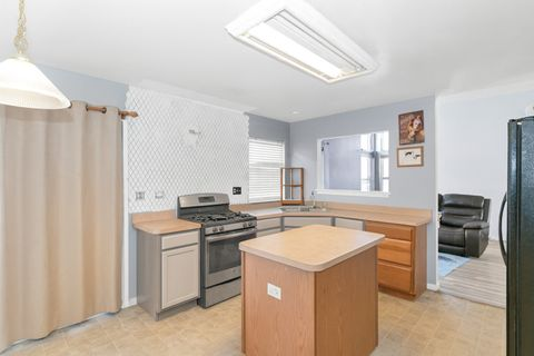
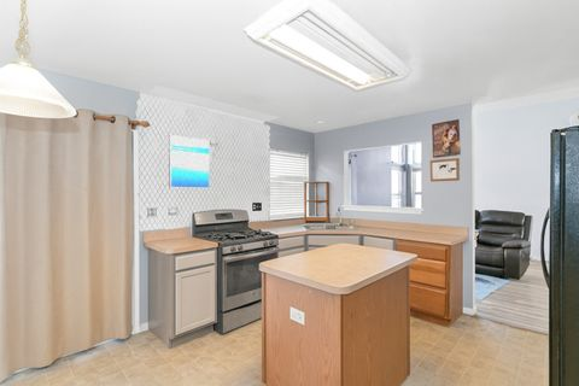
+ wall art (189, 163)
